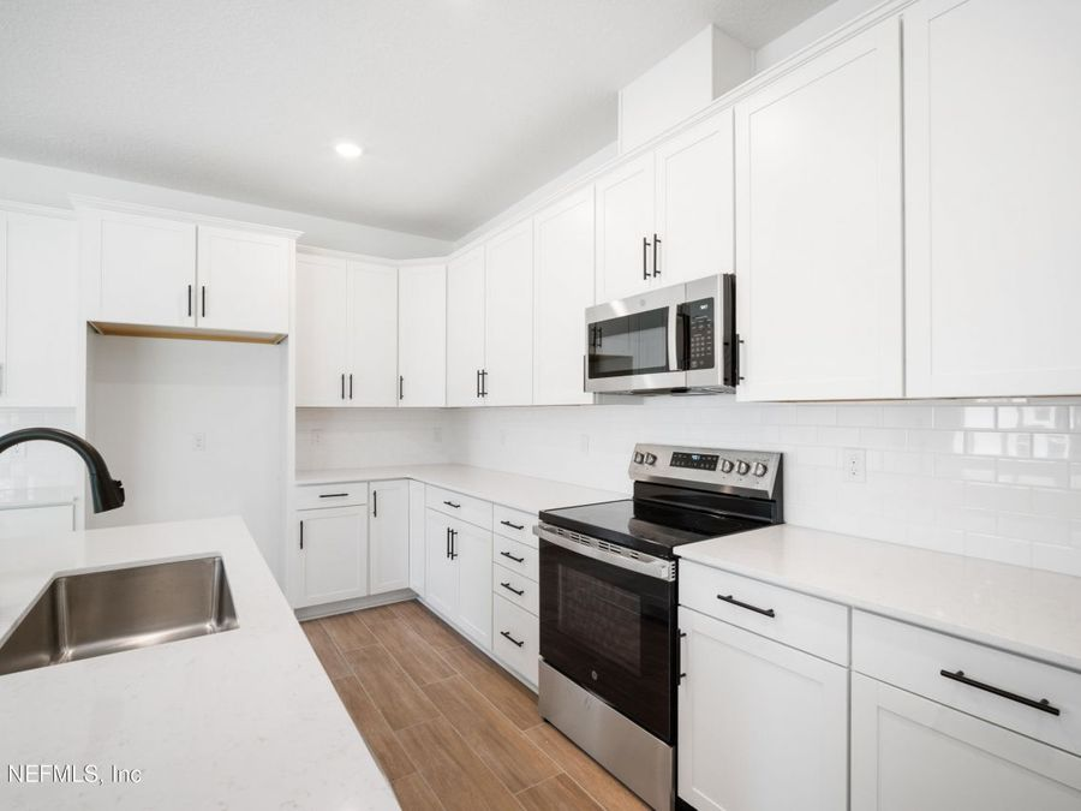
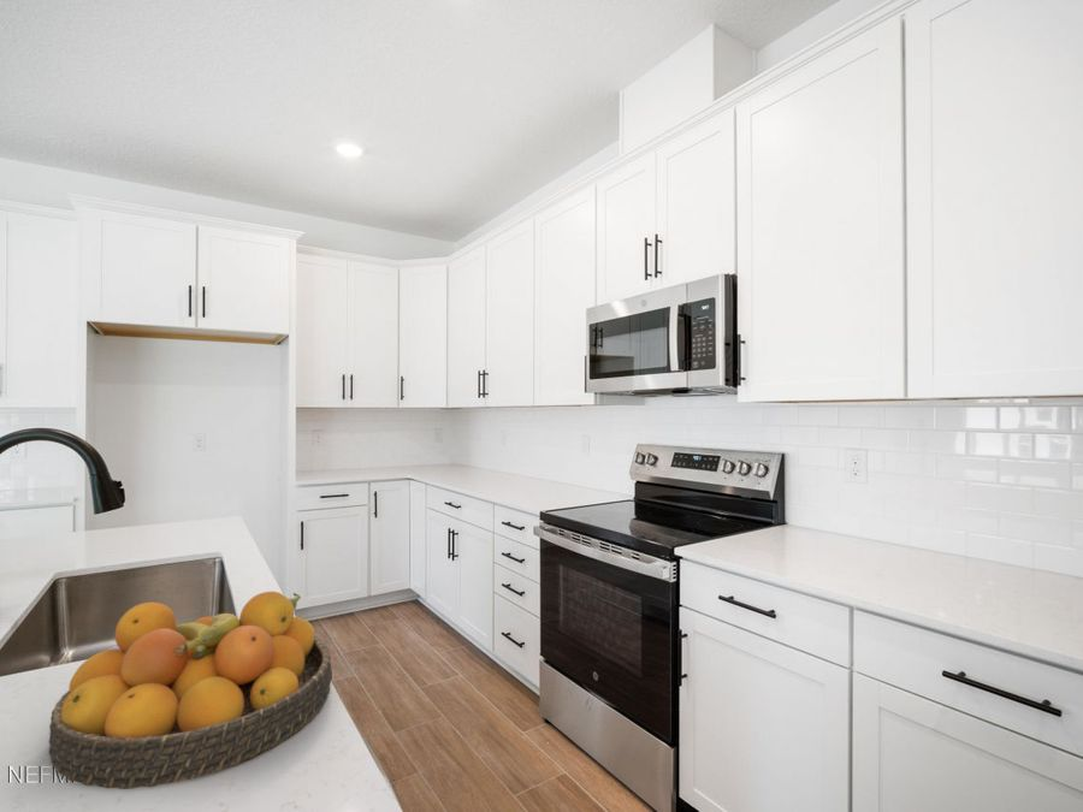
+ fruit bowl (206, 657)
